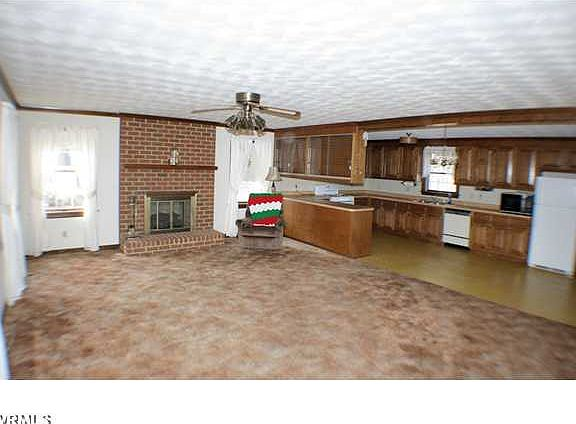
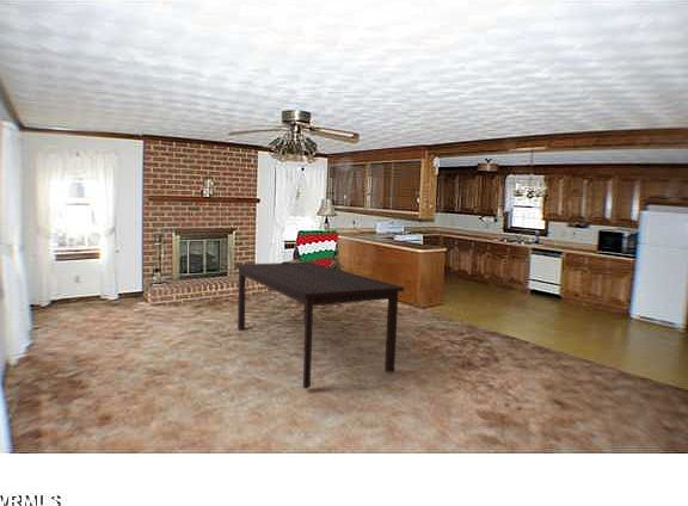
+ dining table (307, 311)
